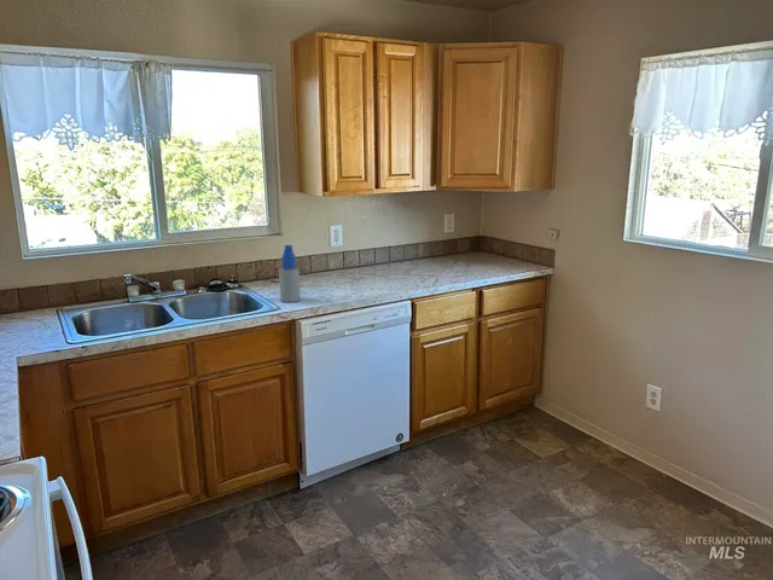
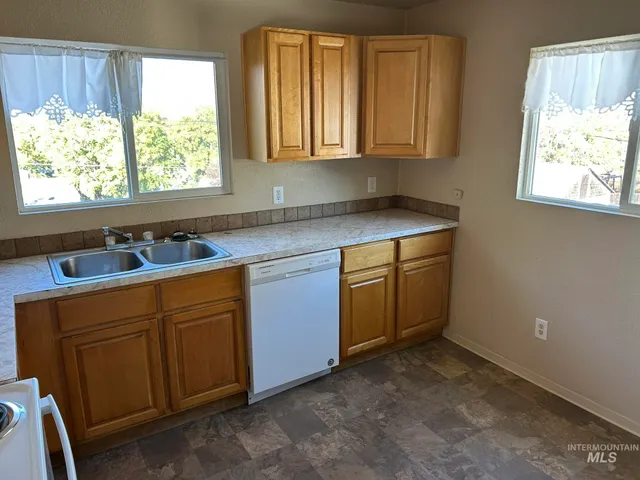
- spray bottle (289, 272)
